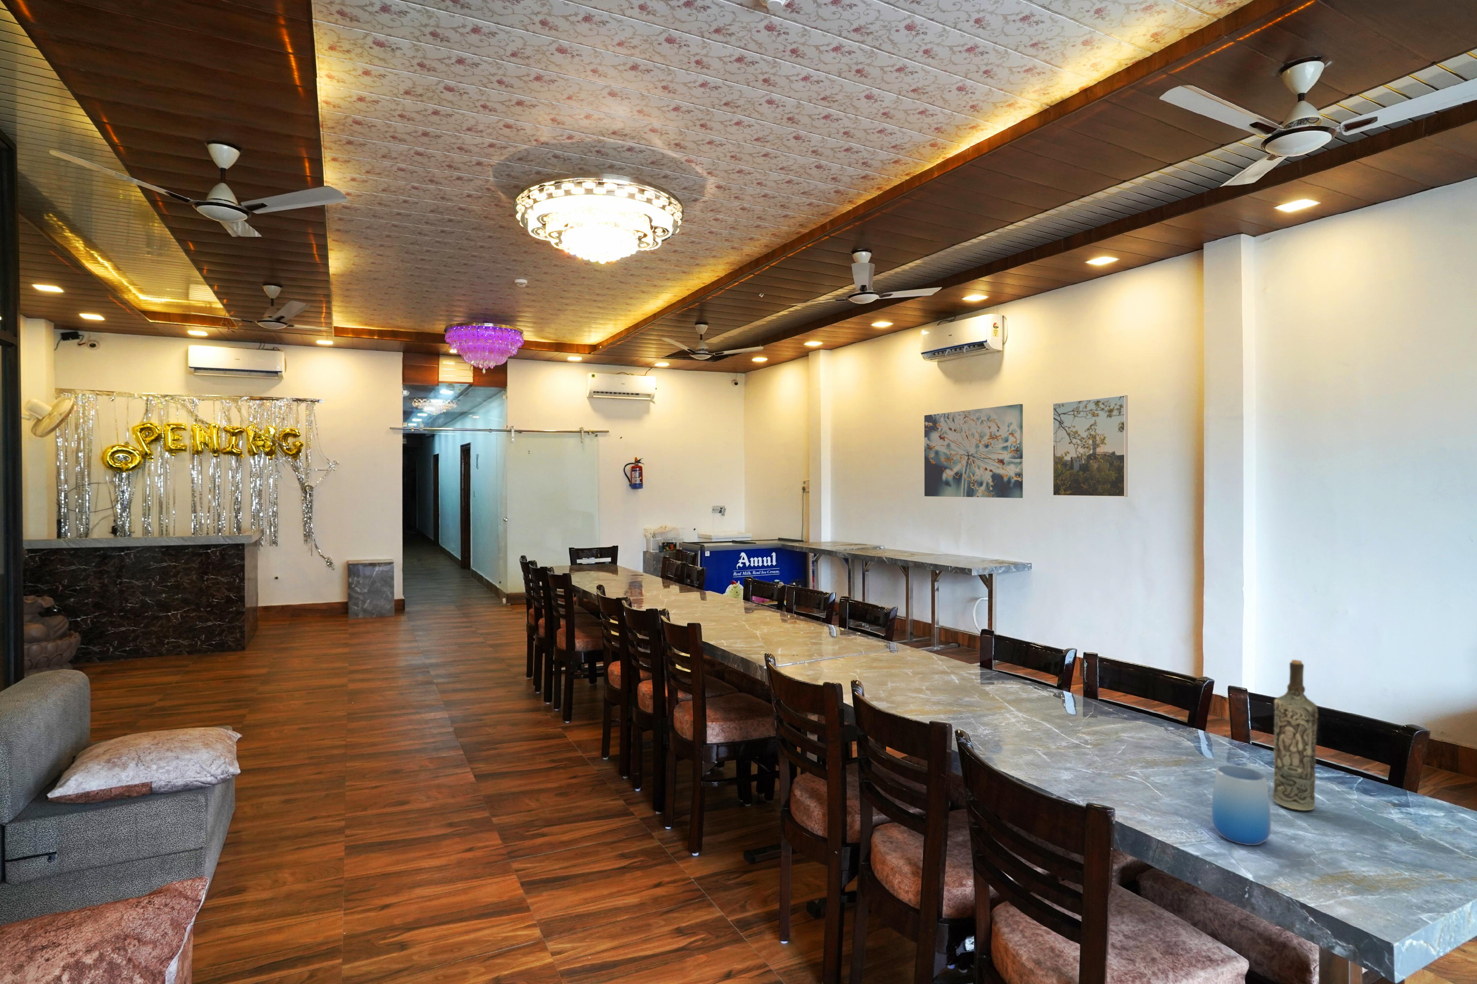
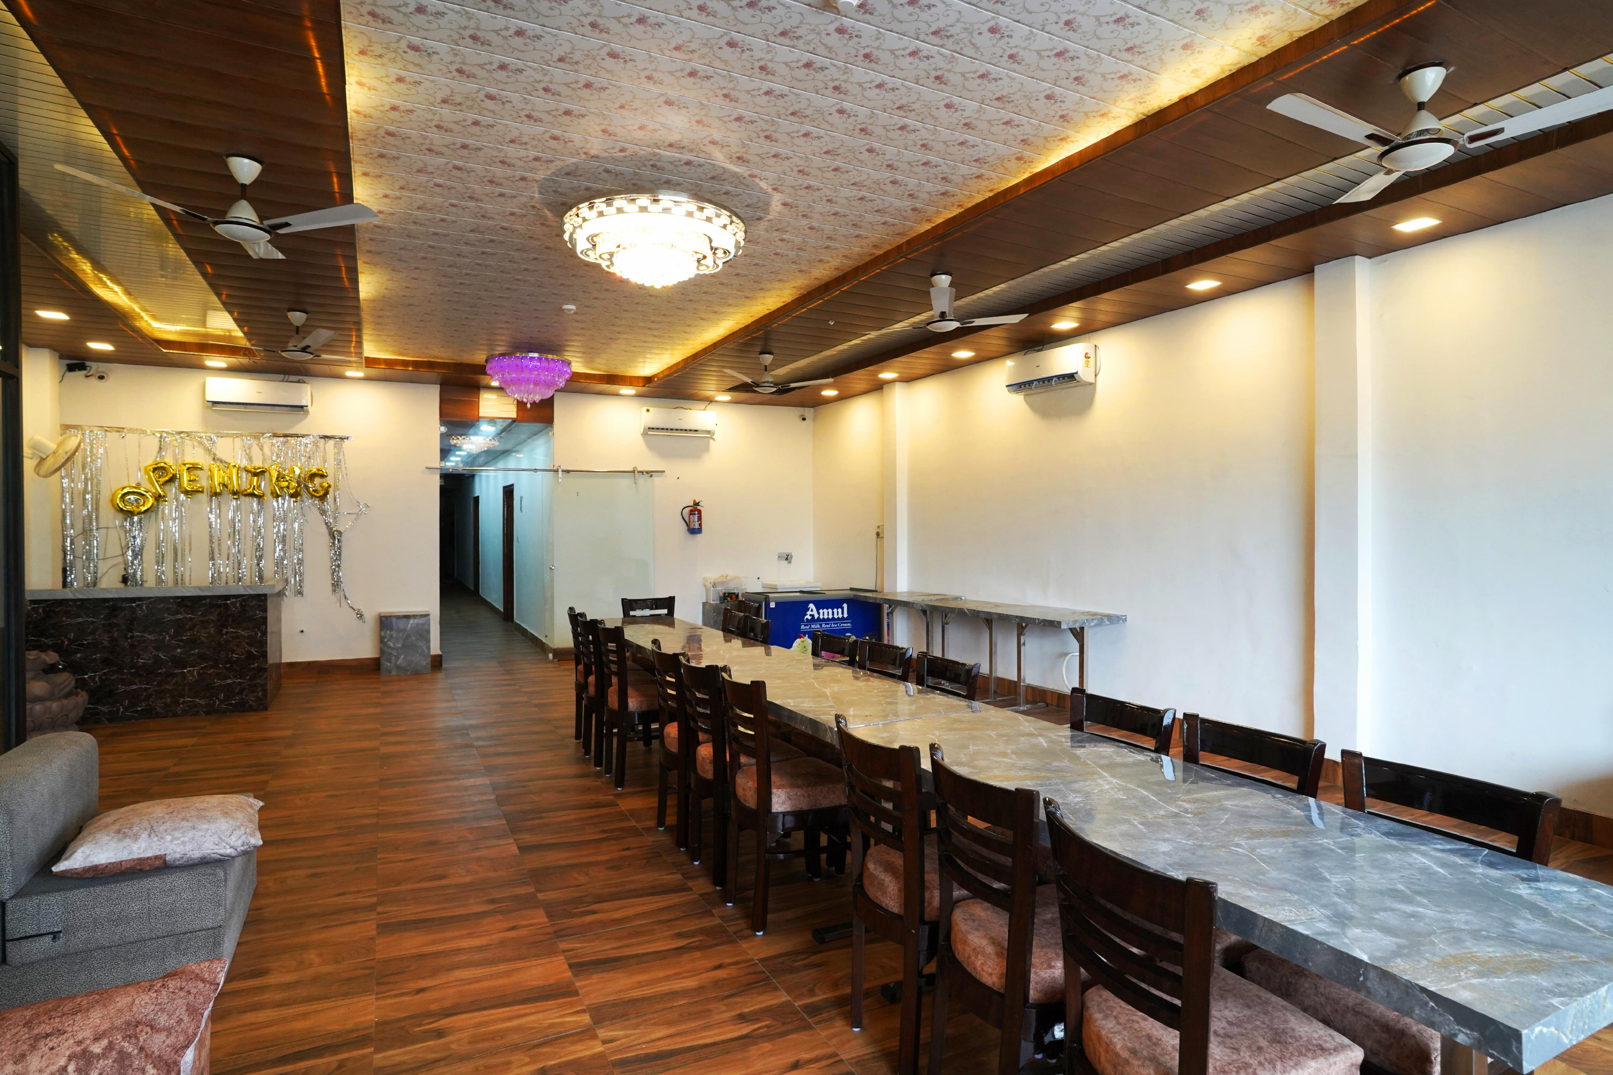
- bottle (1295, 733)
- cup (1241, 805)
- wall art (969, 454)
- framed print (1088, 448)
